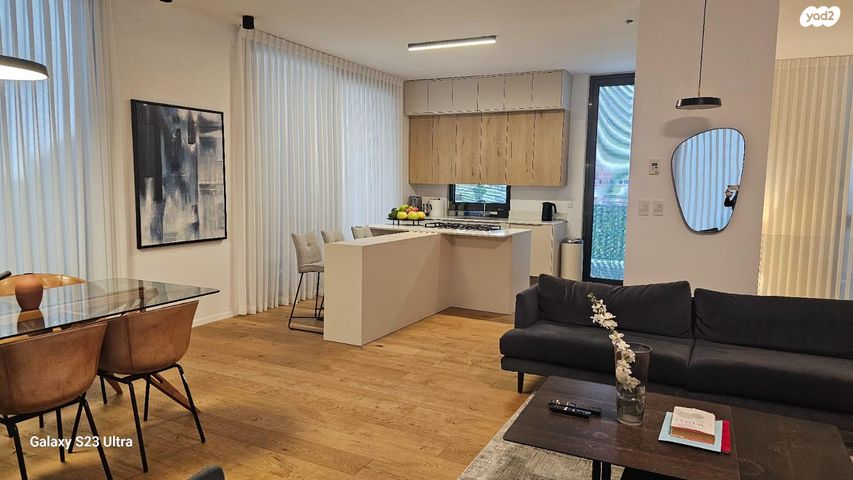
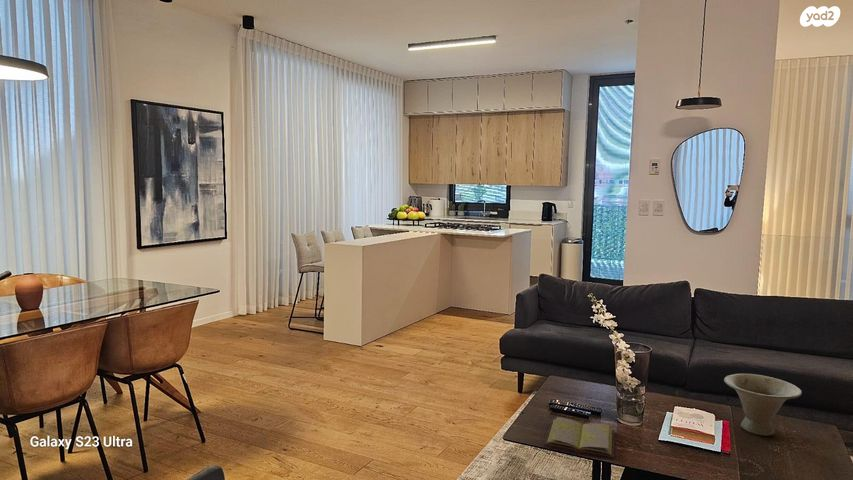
+ diary (580, 435)
+ bowl (760, 407)
